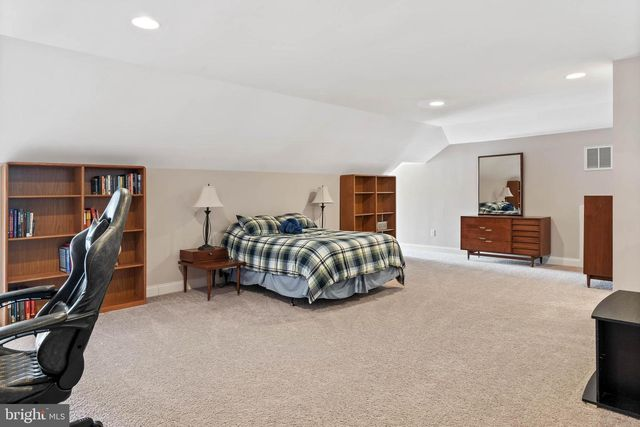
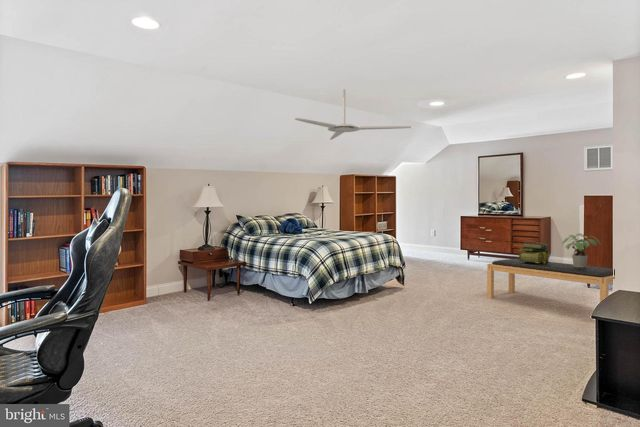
+ potted plant (578, 250)
+ ceiling fan (344, 110)
+ bench (551, 278)
+ stack of books (534, 252)
